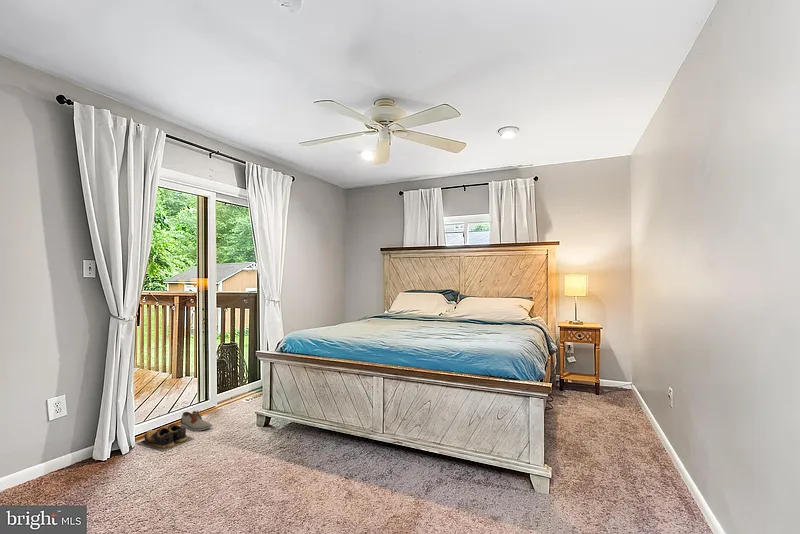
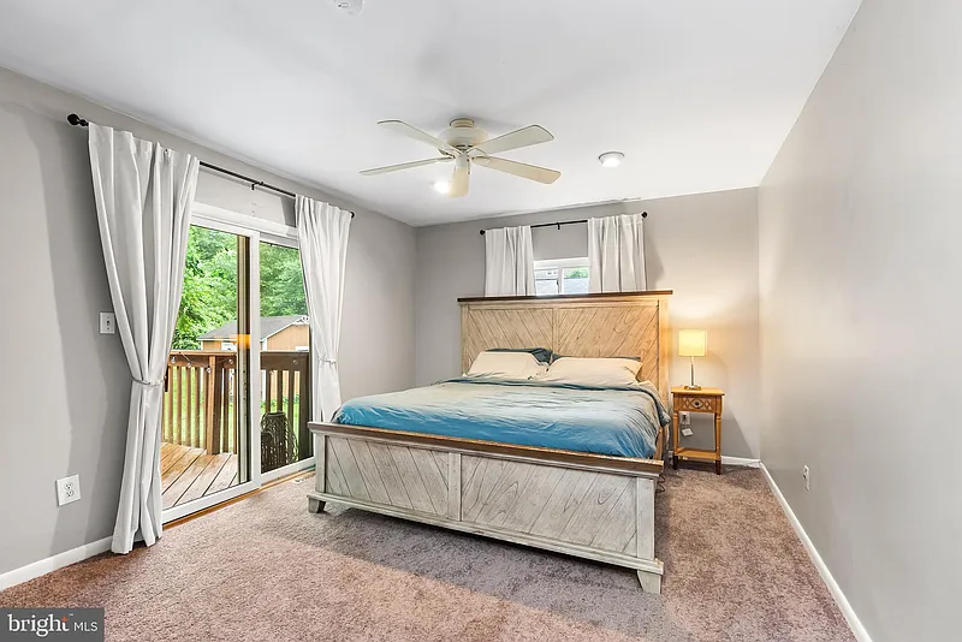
- shoe (195, 419)
- shoes (165, 433)
